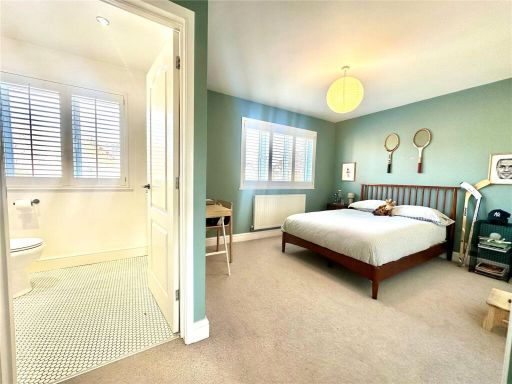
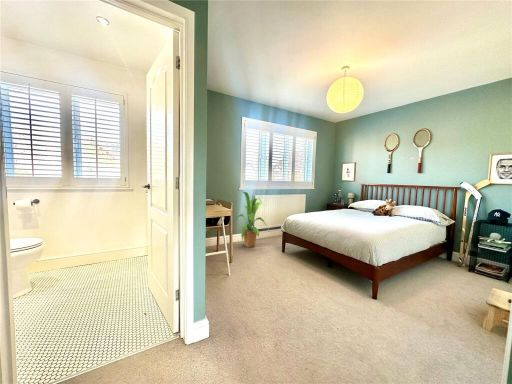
+ house plant (253, 217)
